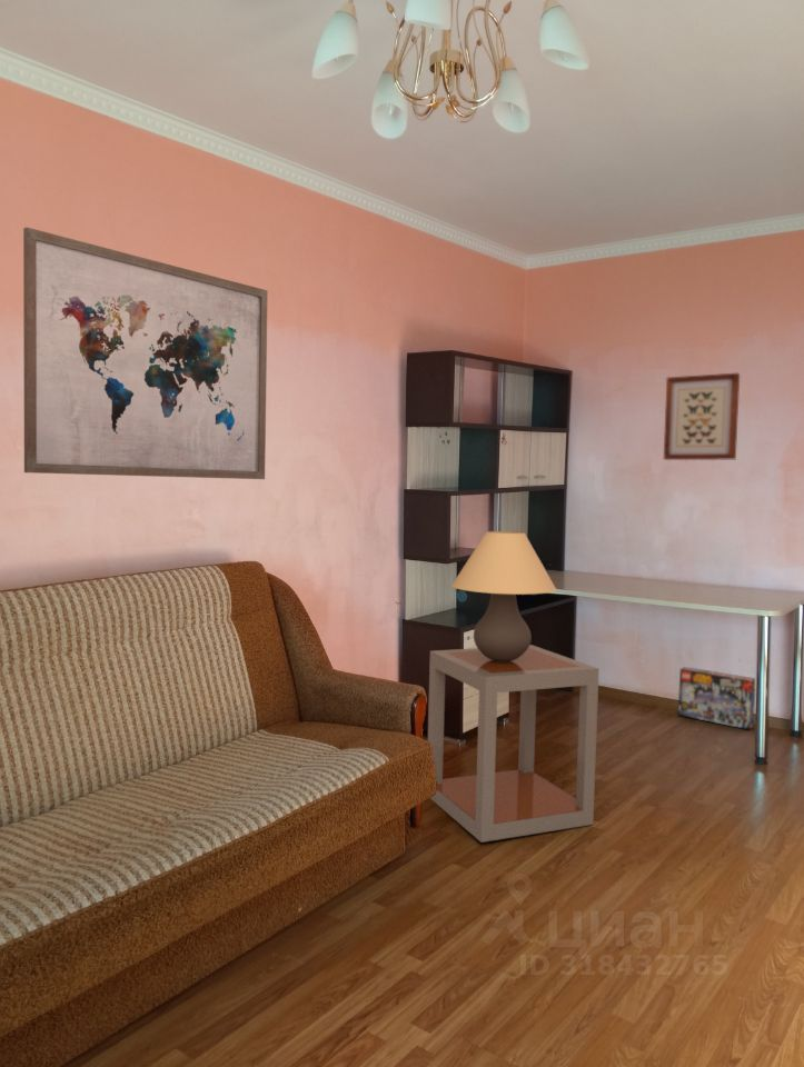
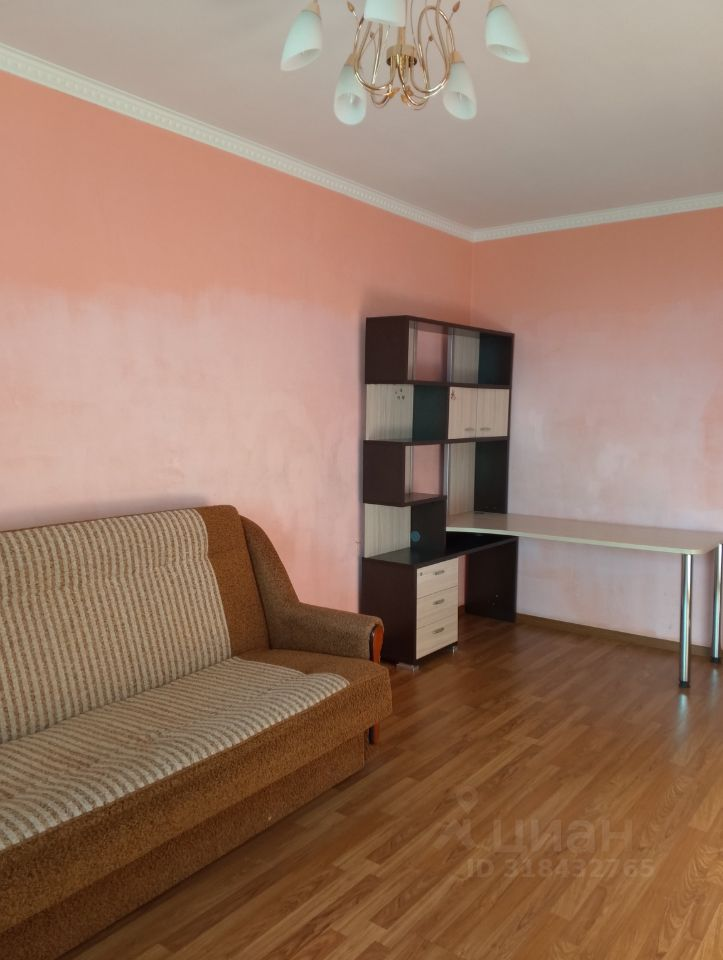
- side table (519, 735)
- wall art (701, 417)
- wall art (160, 370)
- box (715, 697)
- table lamp (503, 596)
